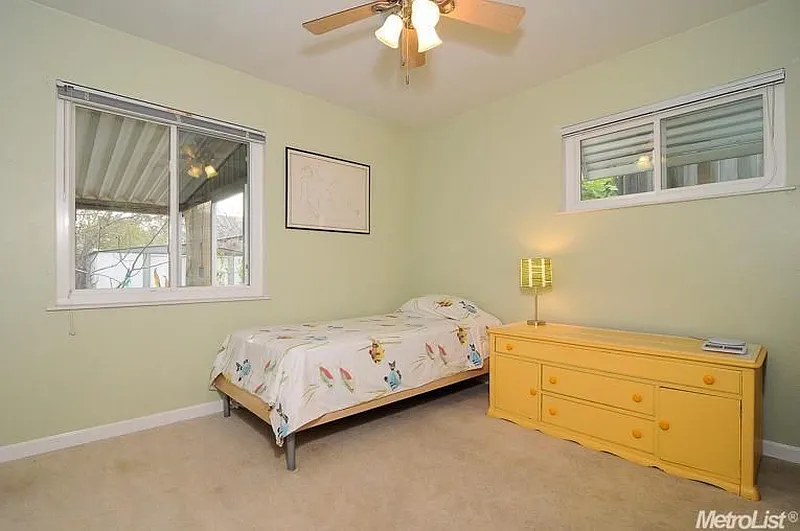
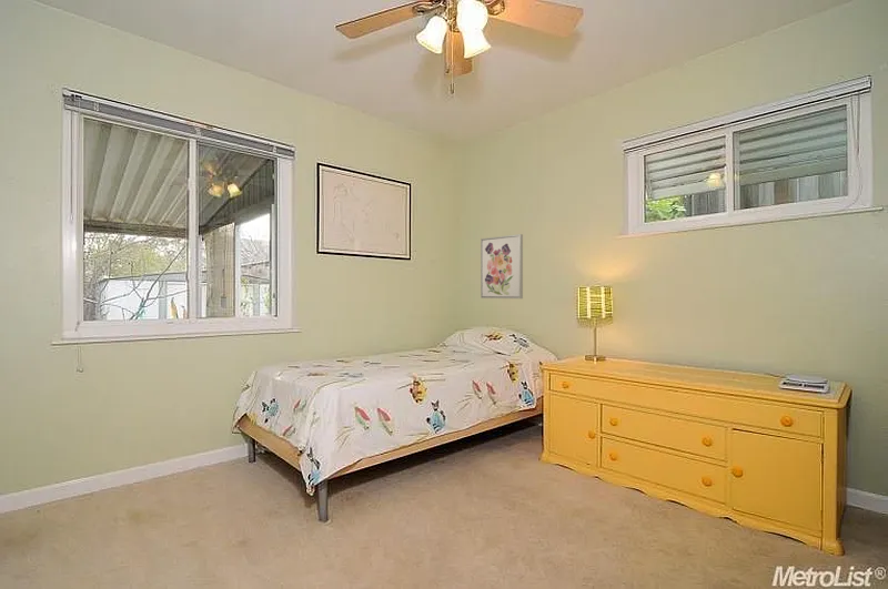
+ wall art (501, 267)
